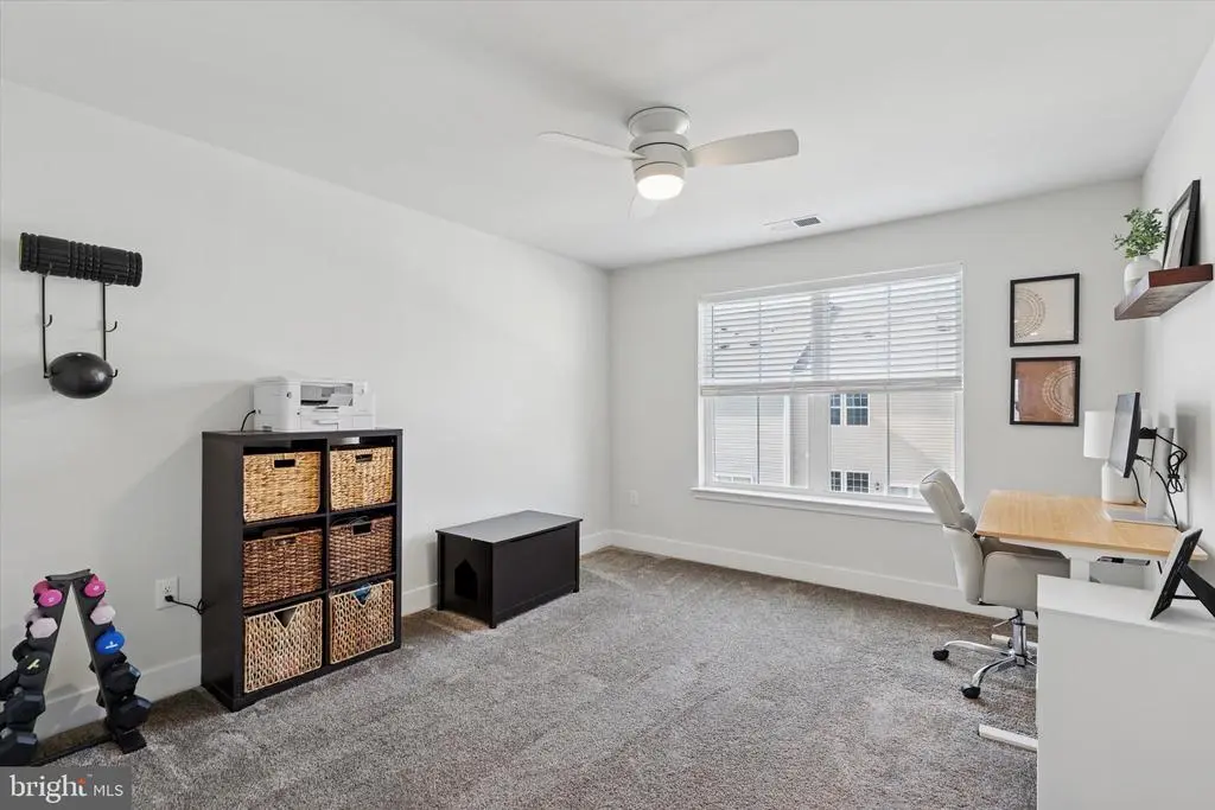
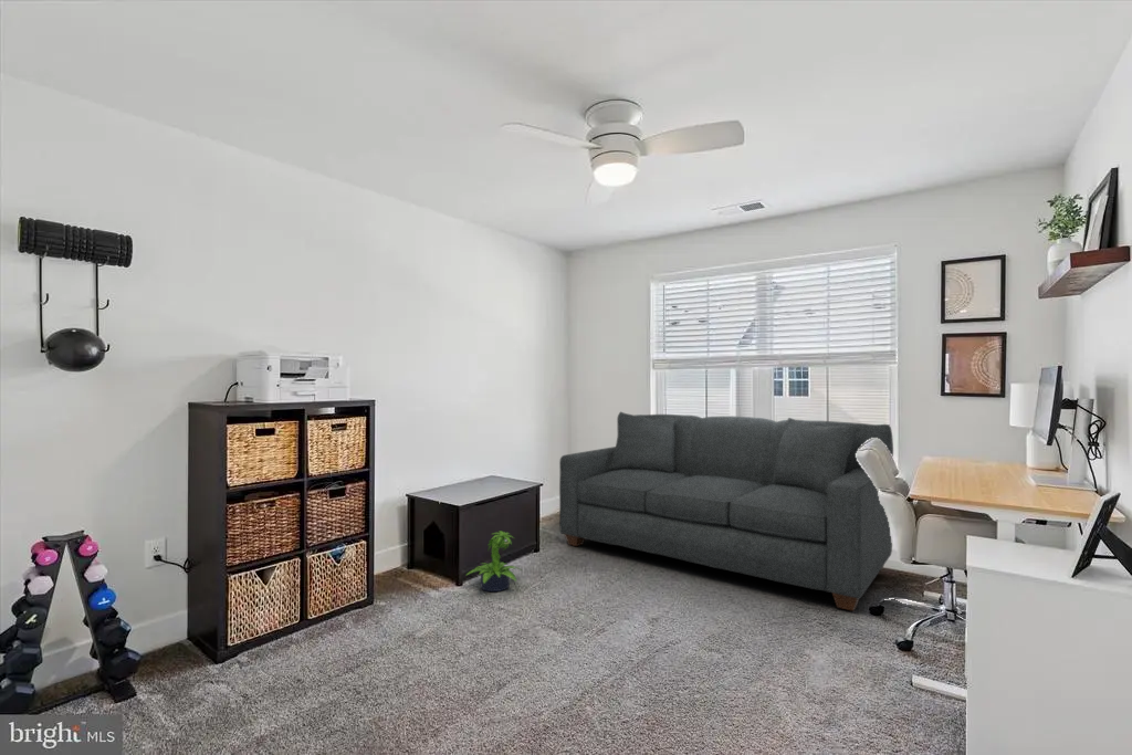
+ sofa (714, 486)
+ potted plant (494, 558)
